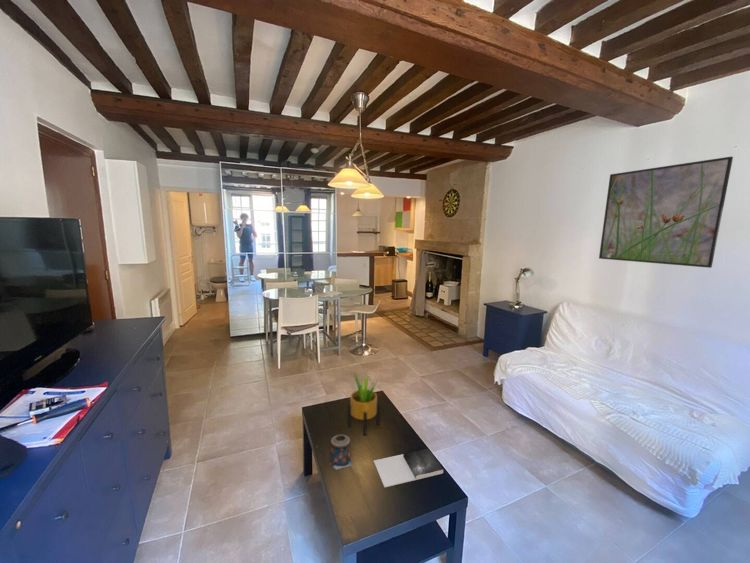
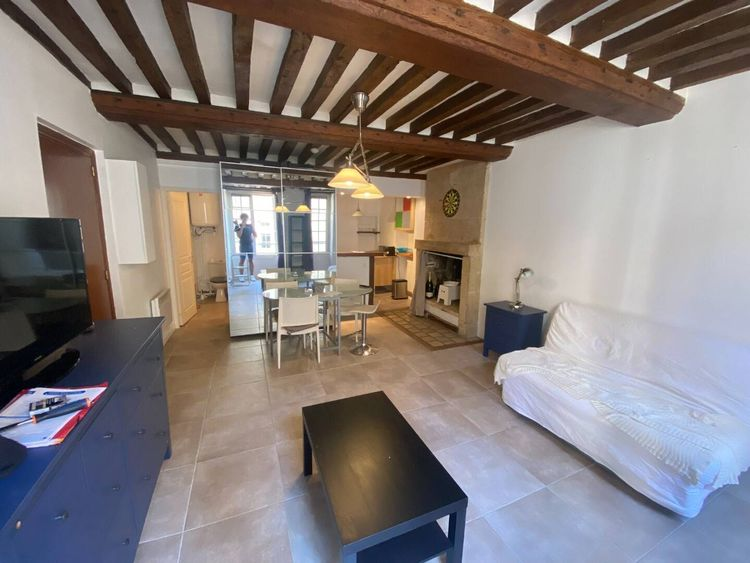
- candle (342, 450)
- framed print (655, 215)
- potted plant (363, 400)
- book (407, 464)
